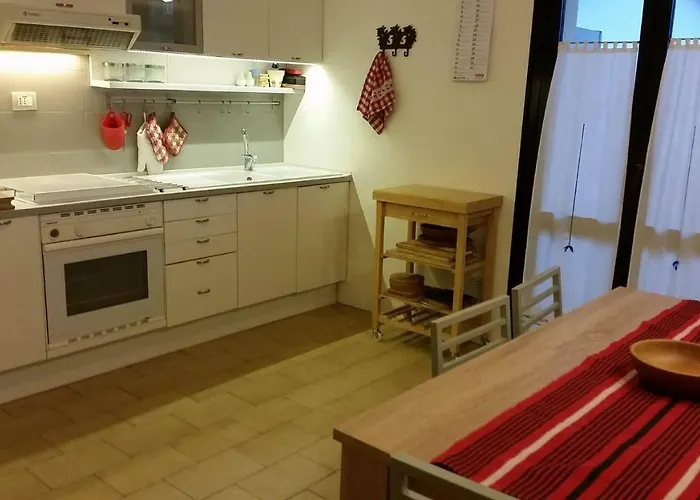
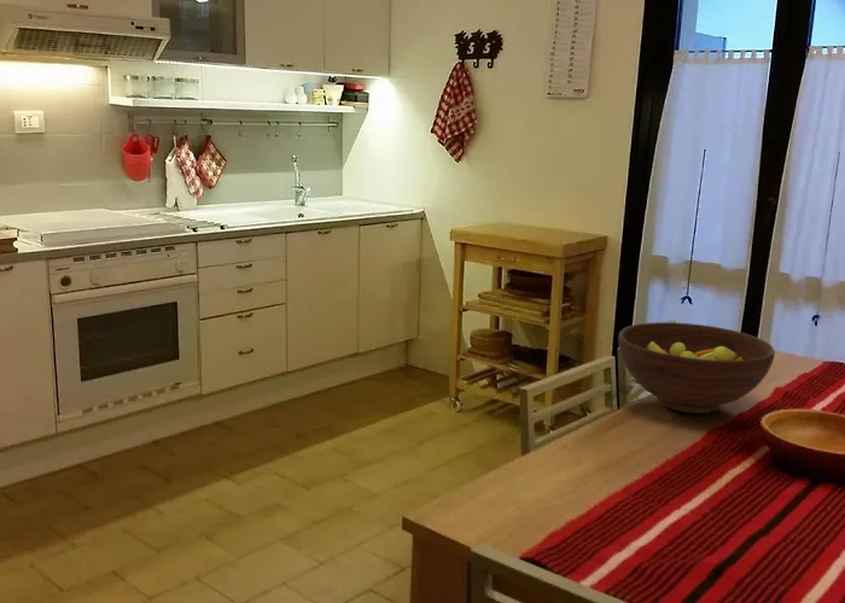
+ fruit bowl (690, 373)
